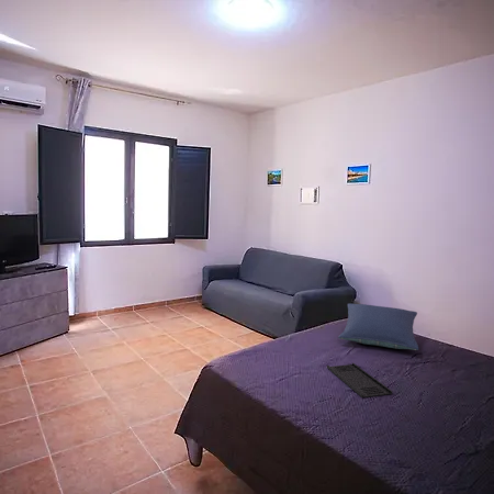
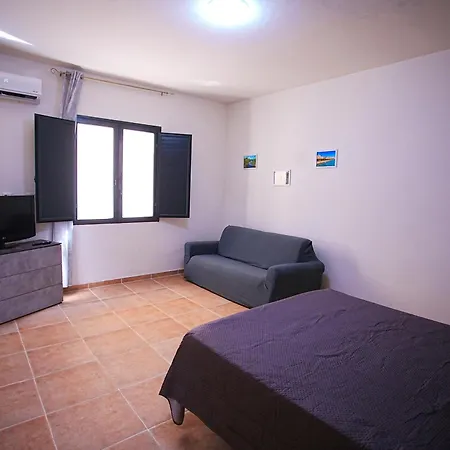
- tray (357, 378)
- pillow (379, 324)
